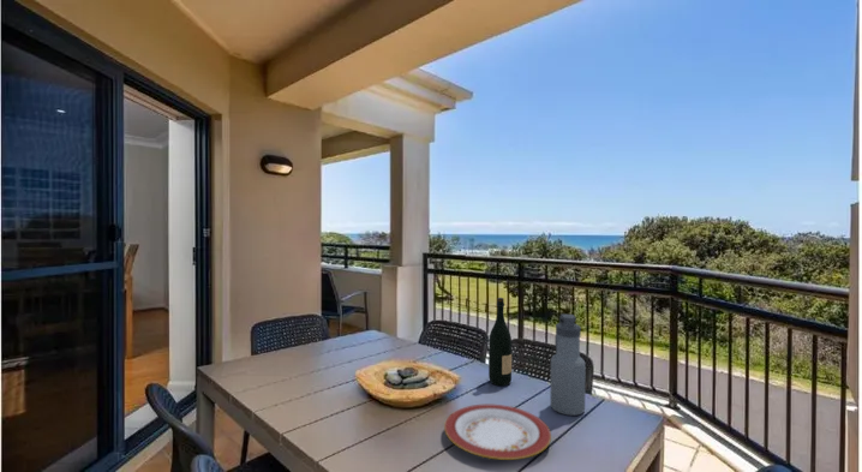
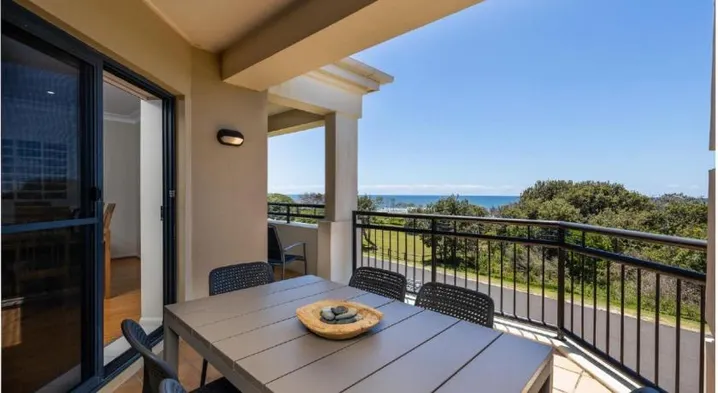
- plate (496, 431)
- water bottle (567, 362)
- wine bottle (499, 340)
